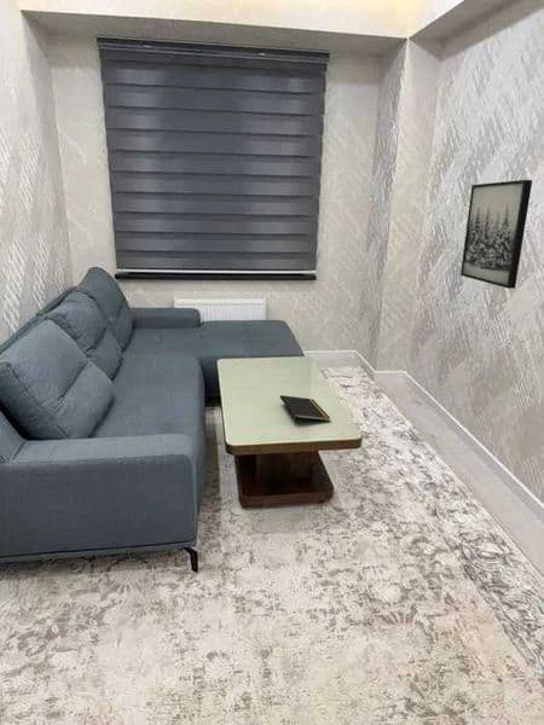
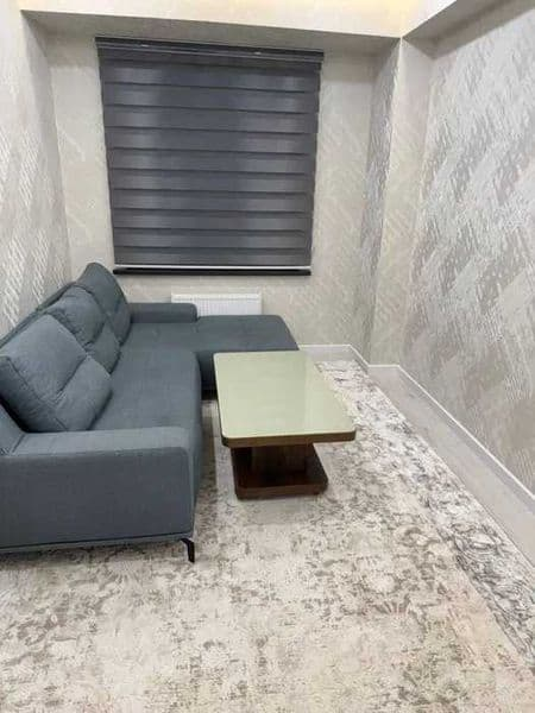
- notepad (303, 407)
- wall art (492, 233)
